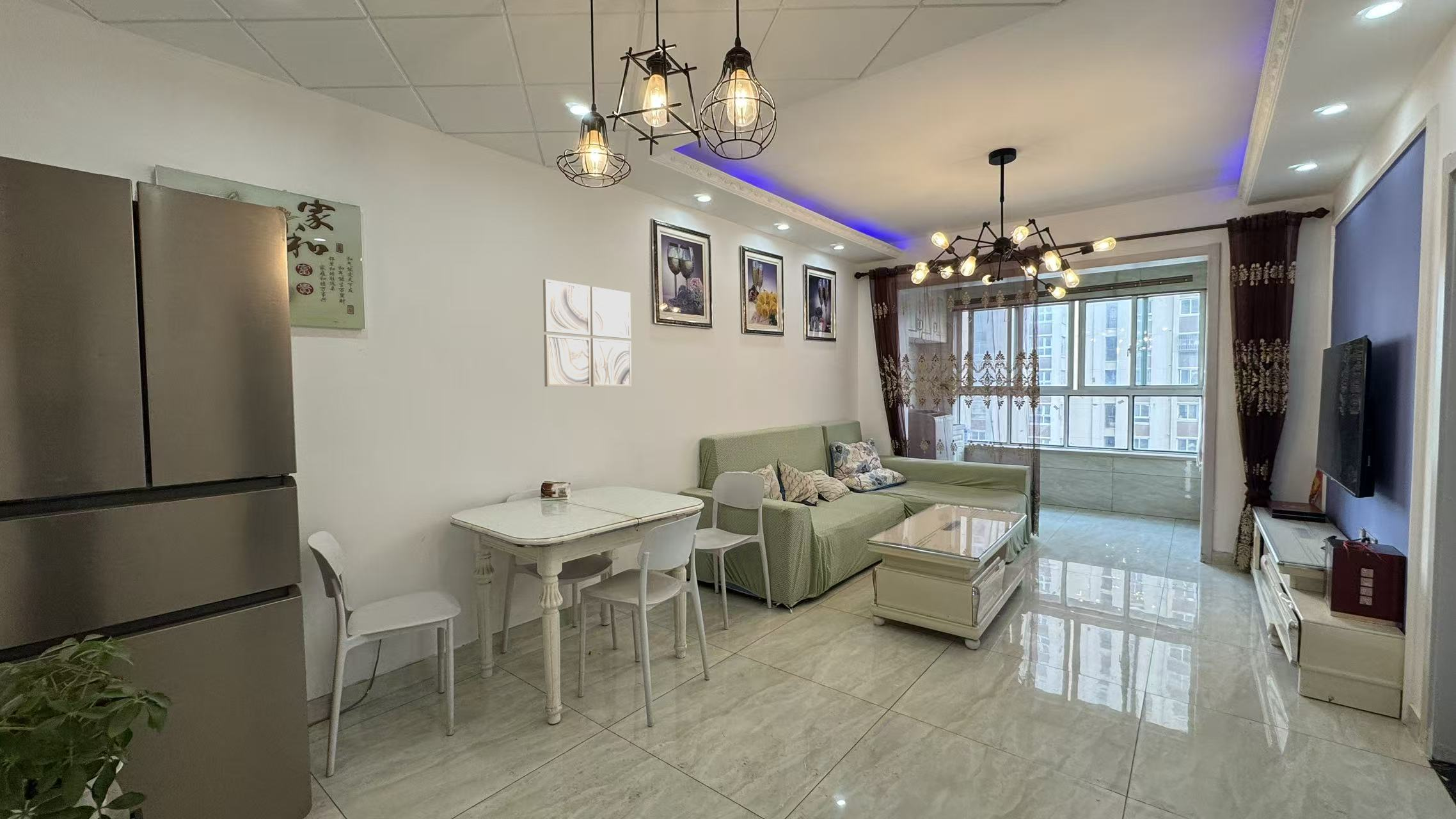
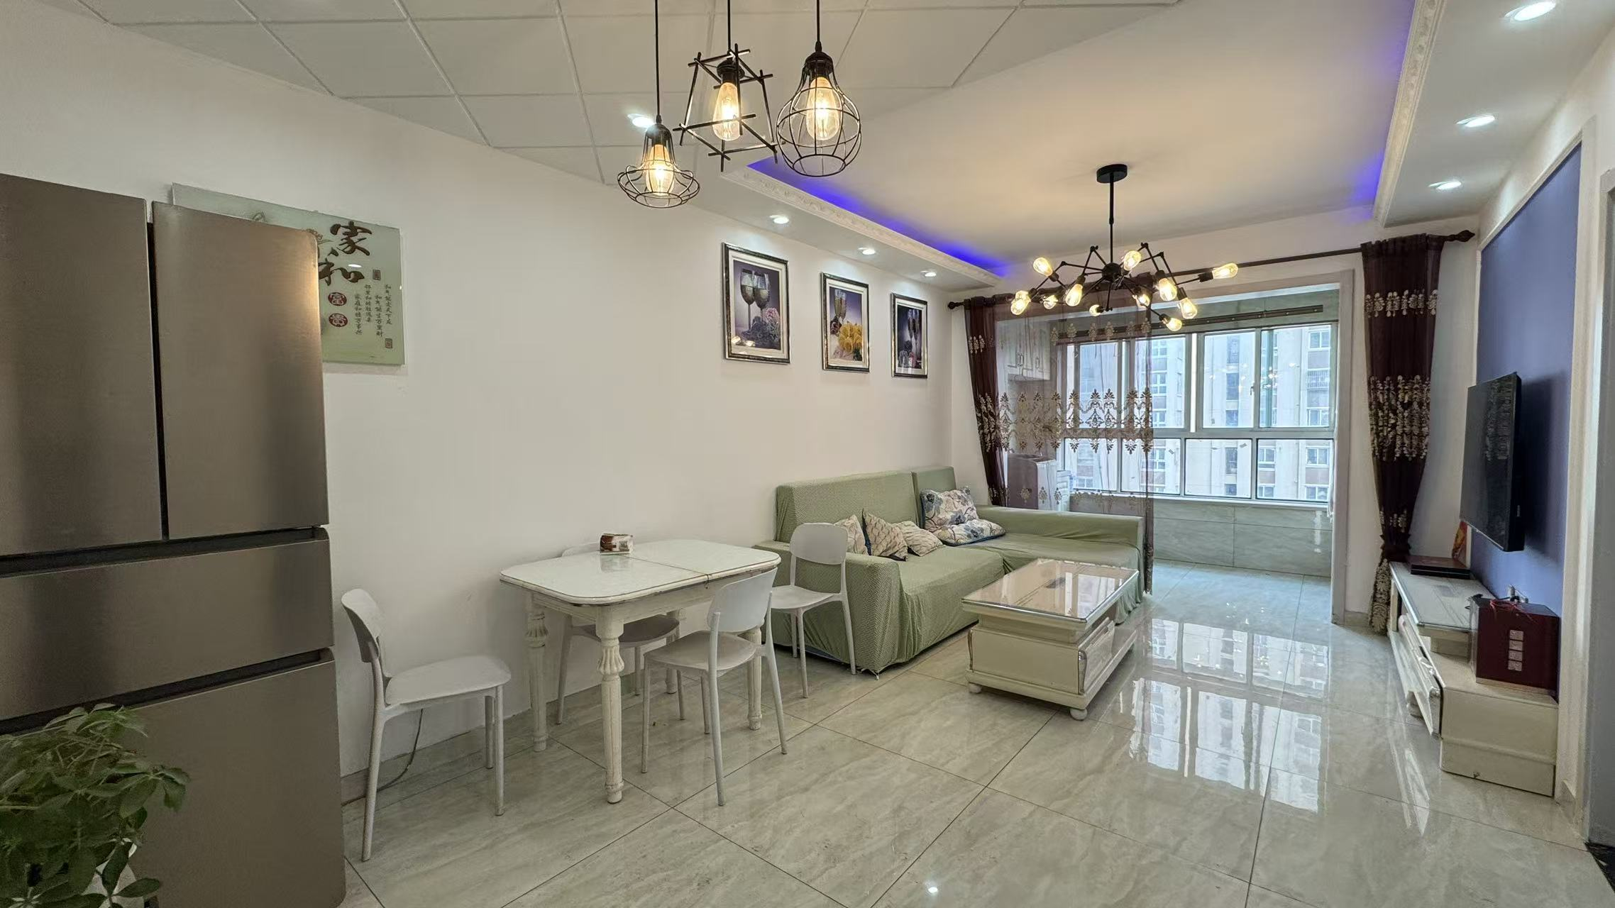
- wall art (590, 335)
